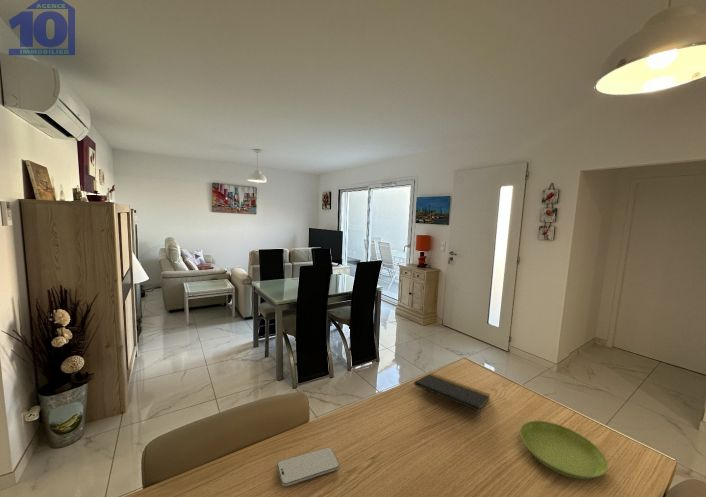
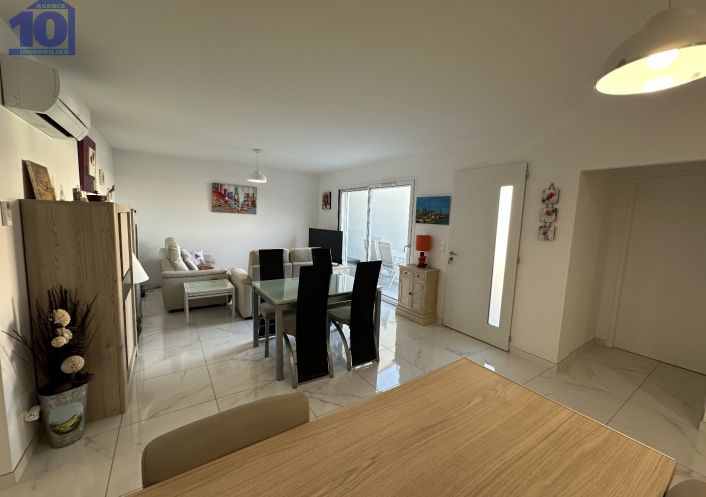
- smartphone (308, 465)
- saucer (560, 450)
- notepad (452, 389)
